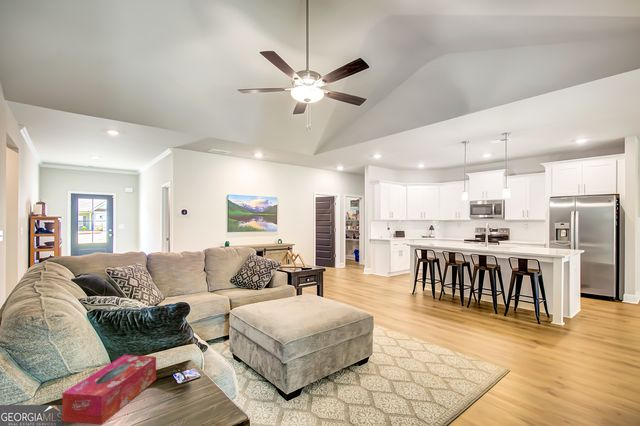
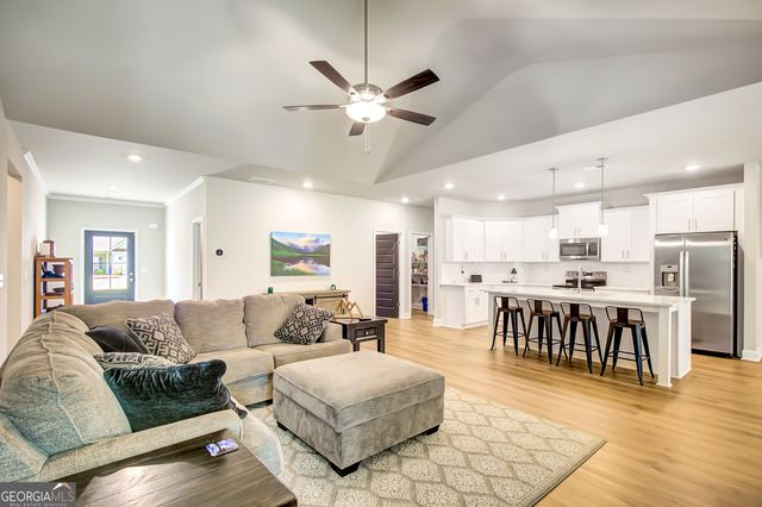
- tissue box (114, 385)
